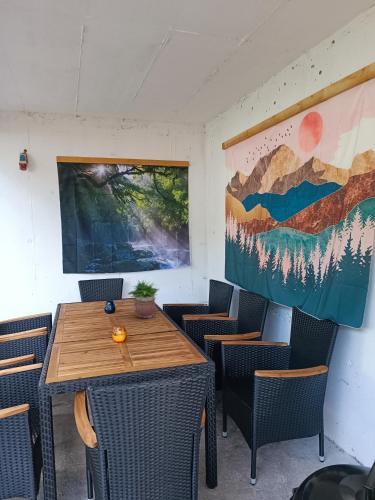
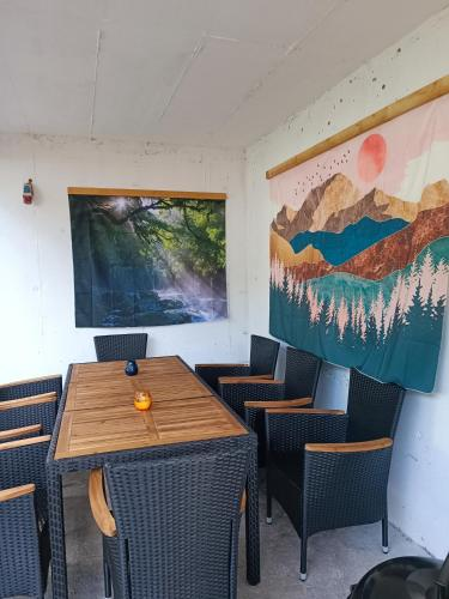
- potted plant (145, 298)
